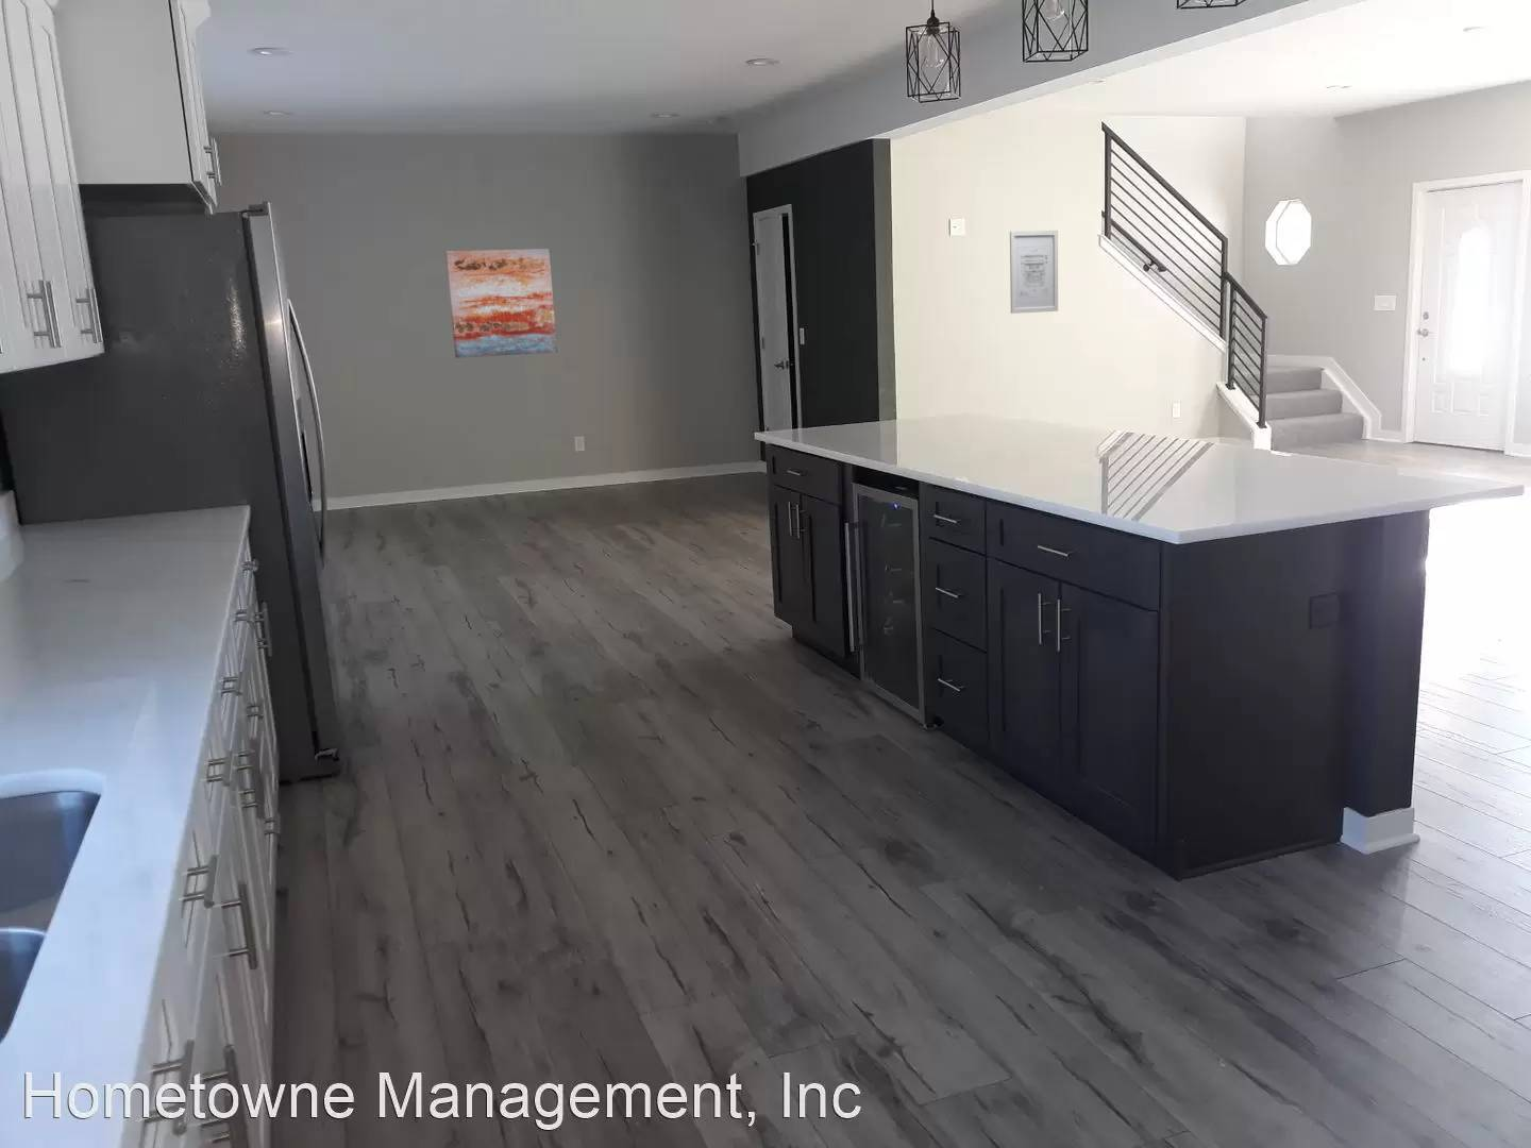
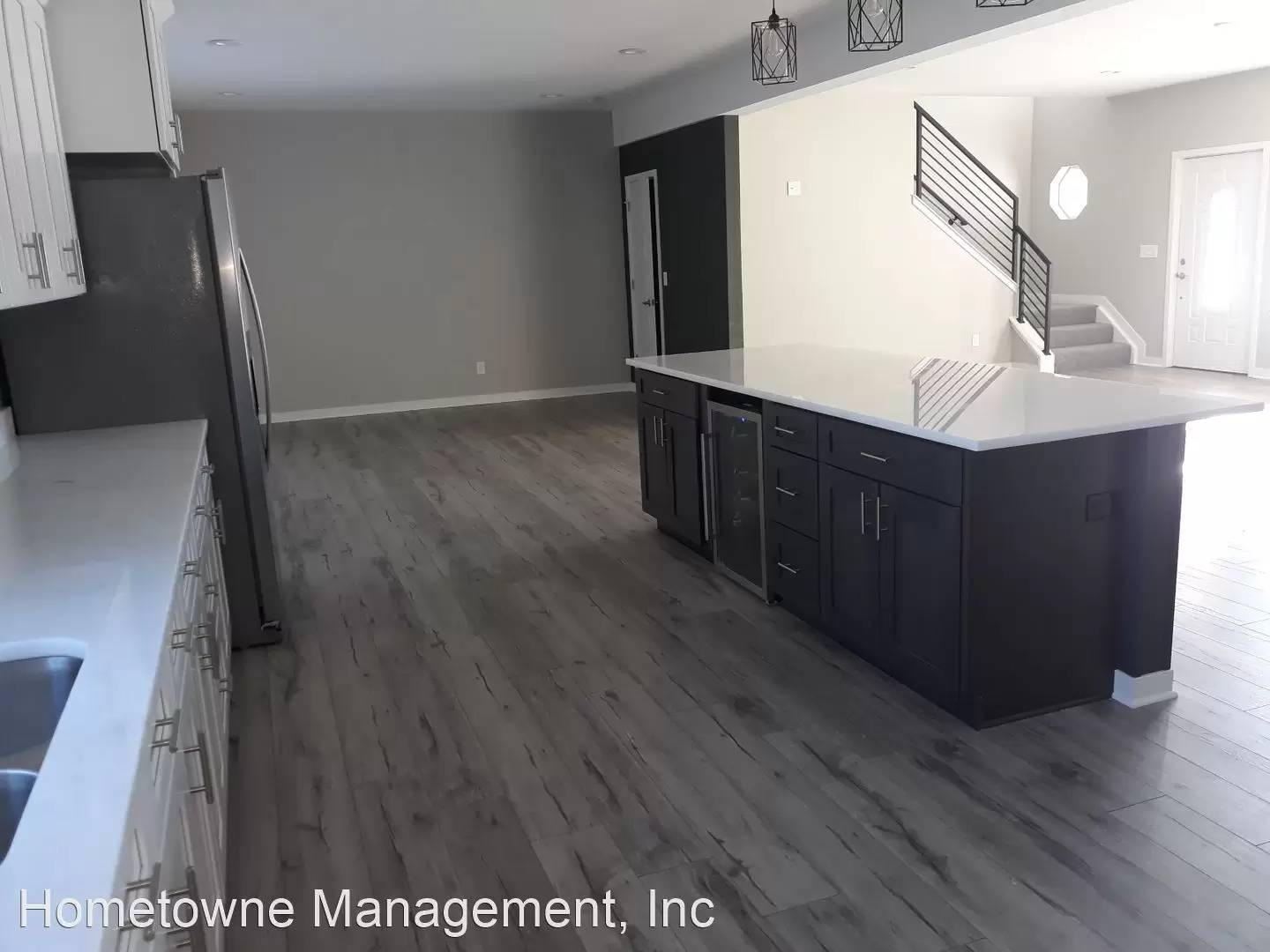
- wall art (501, 301)
- wall art (1033, 271)
